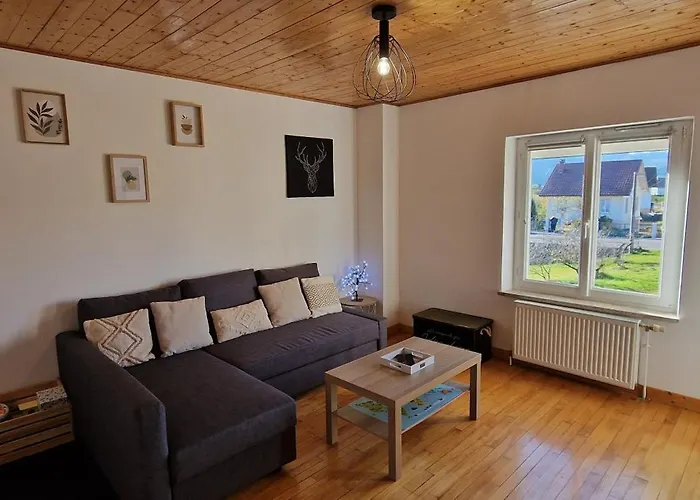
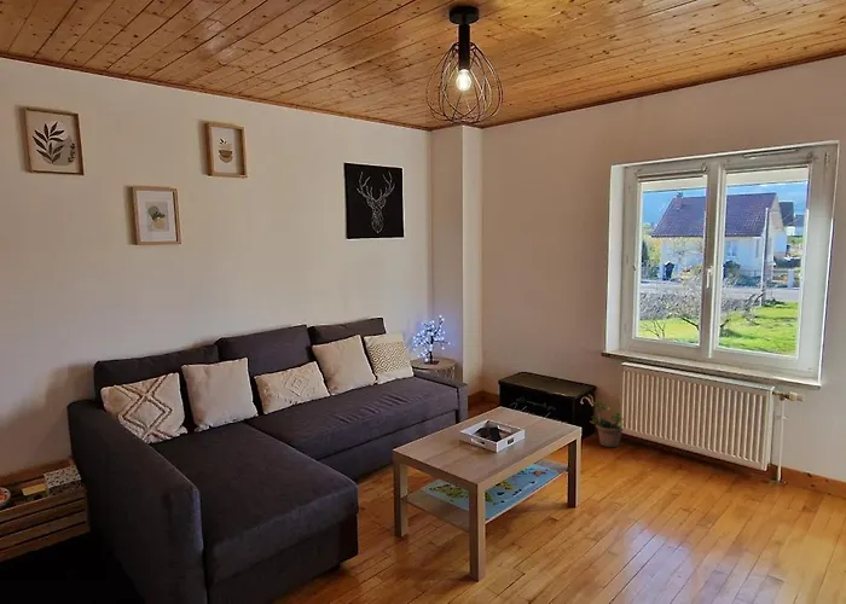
+ potted plant (608, 420)
